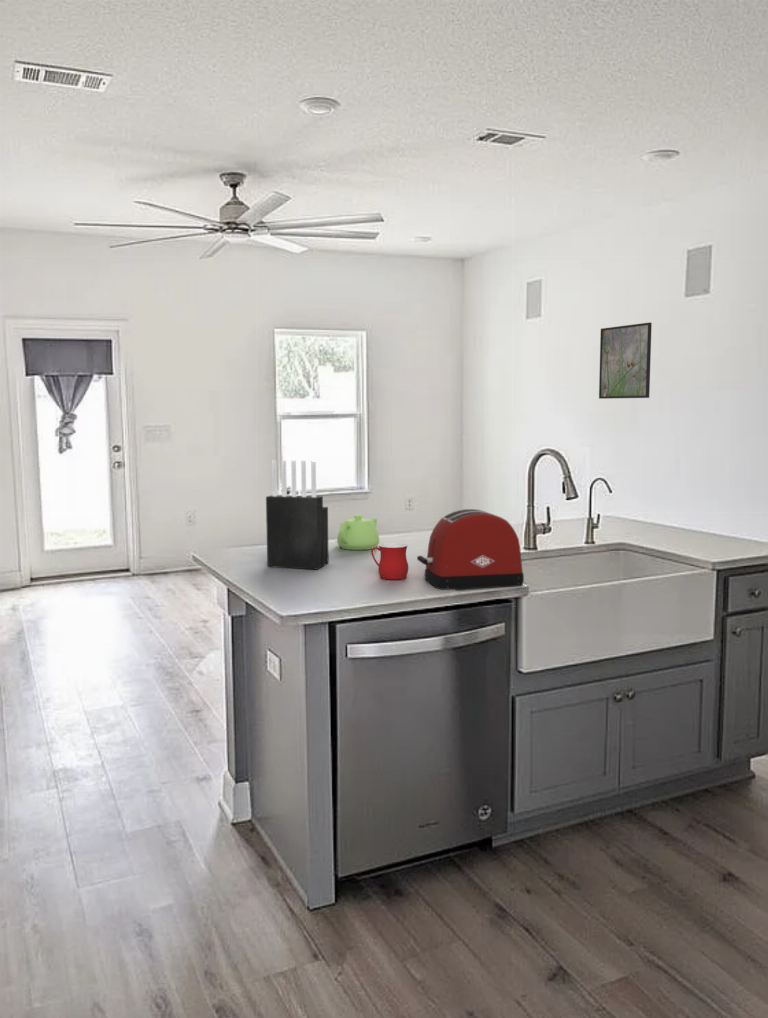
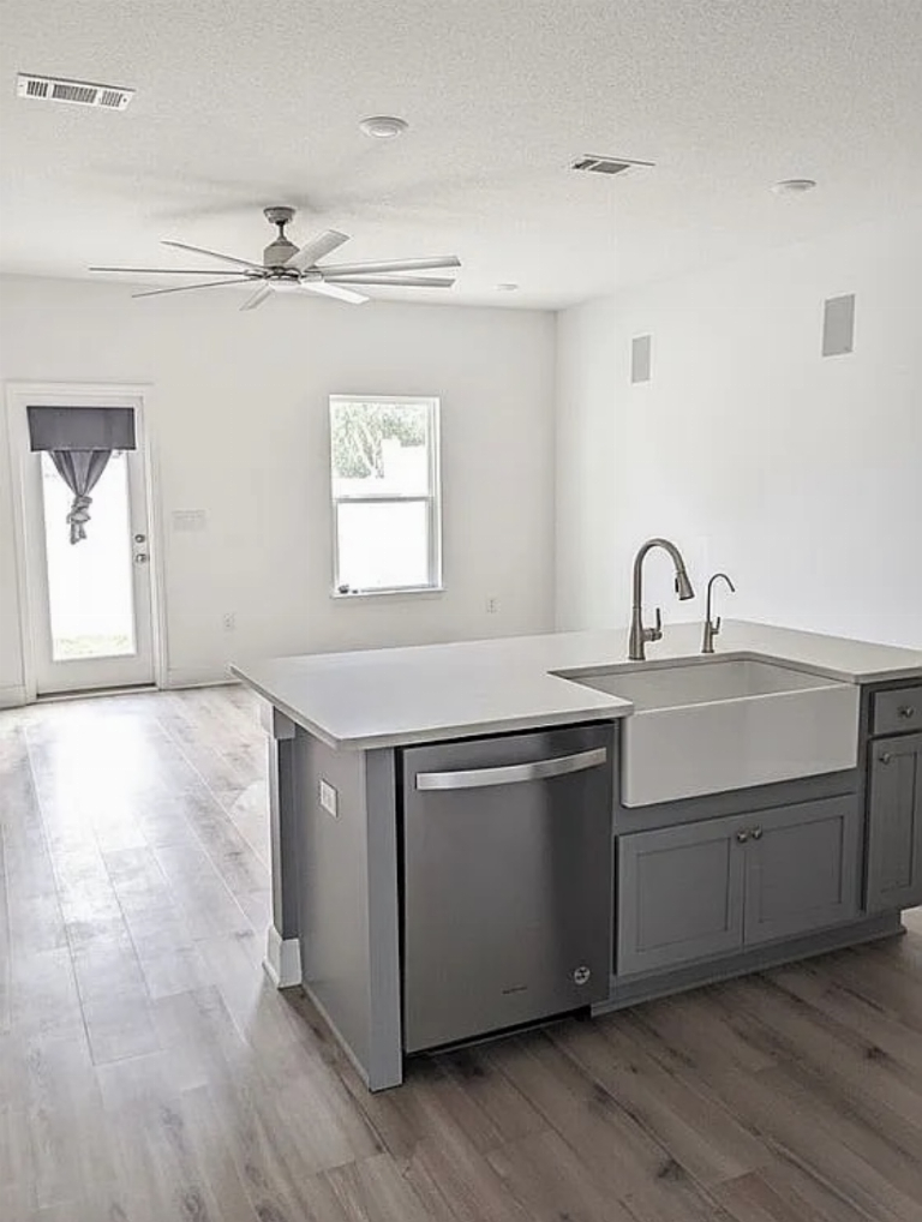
- toaster (473, 546)
- knife block (298, 512)
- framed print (624, 362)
- teapot (358, 531)
- mug (389, 560)
